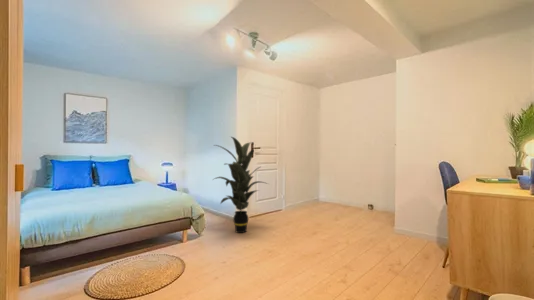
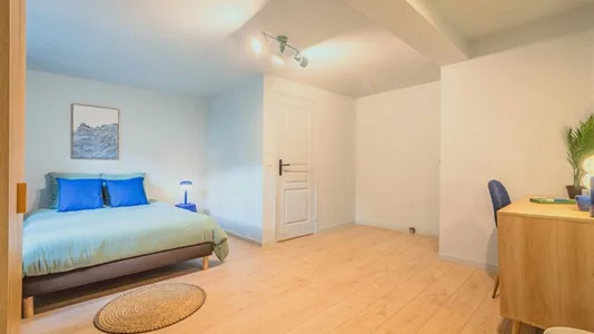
- indoor plant (236, 184)
